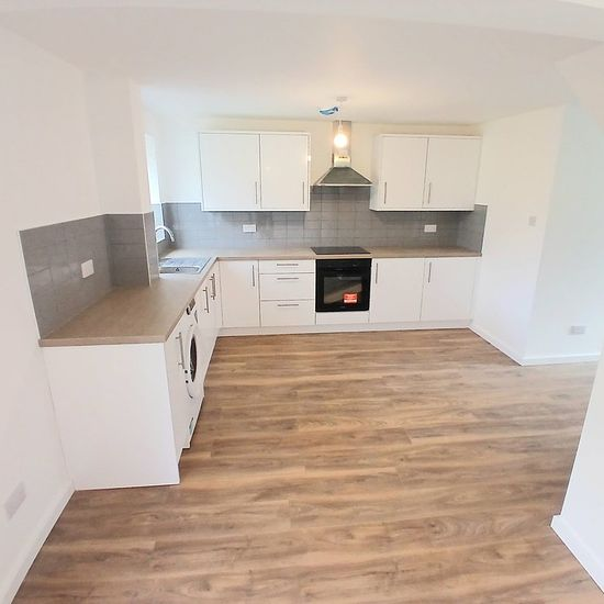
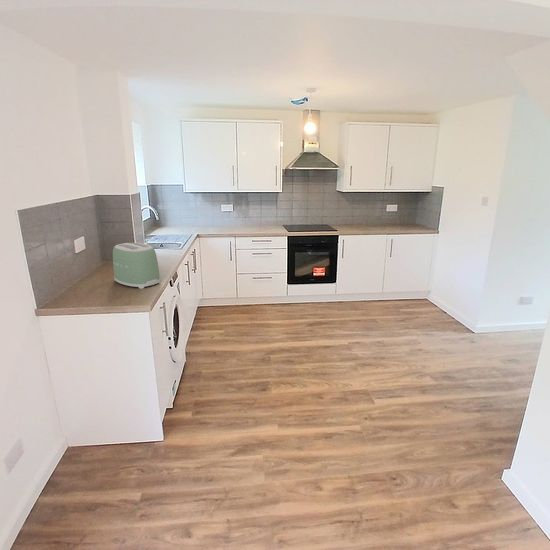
+ toaster (135, 263)
